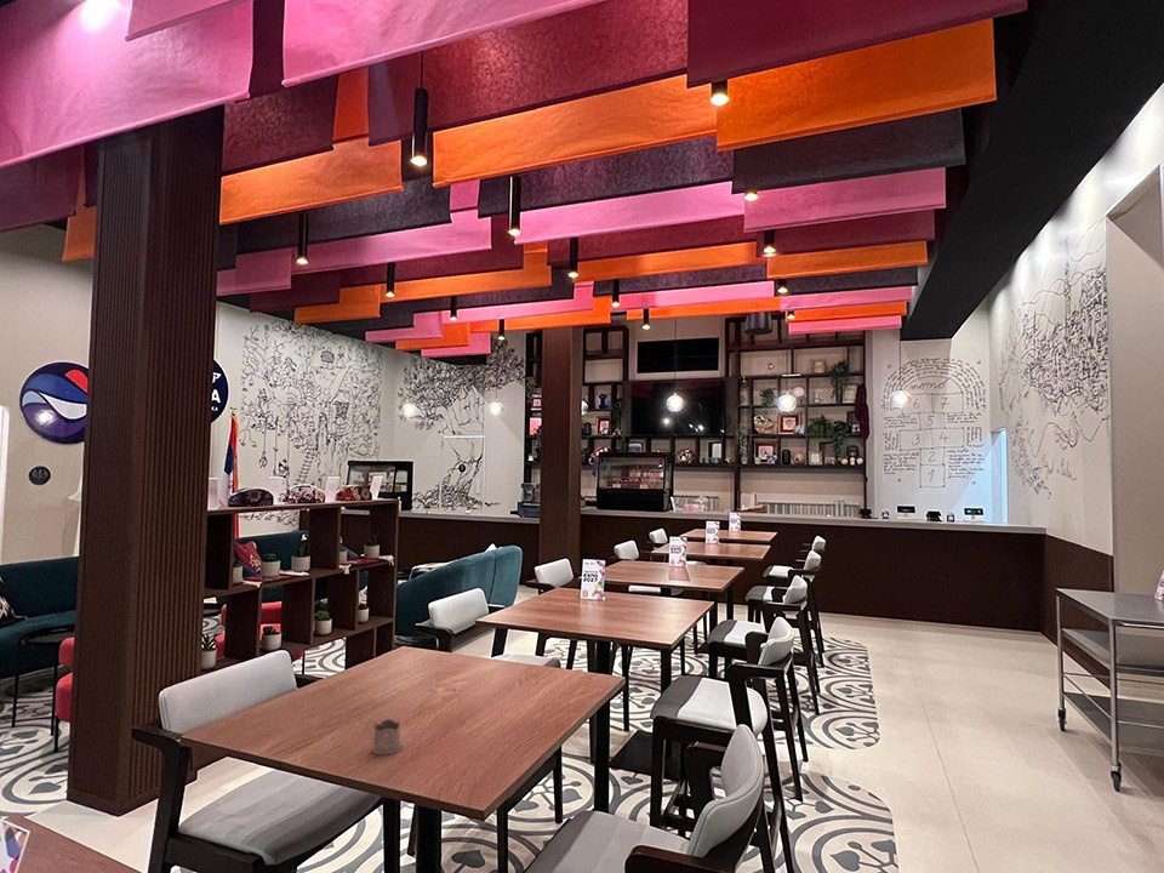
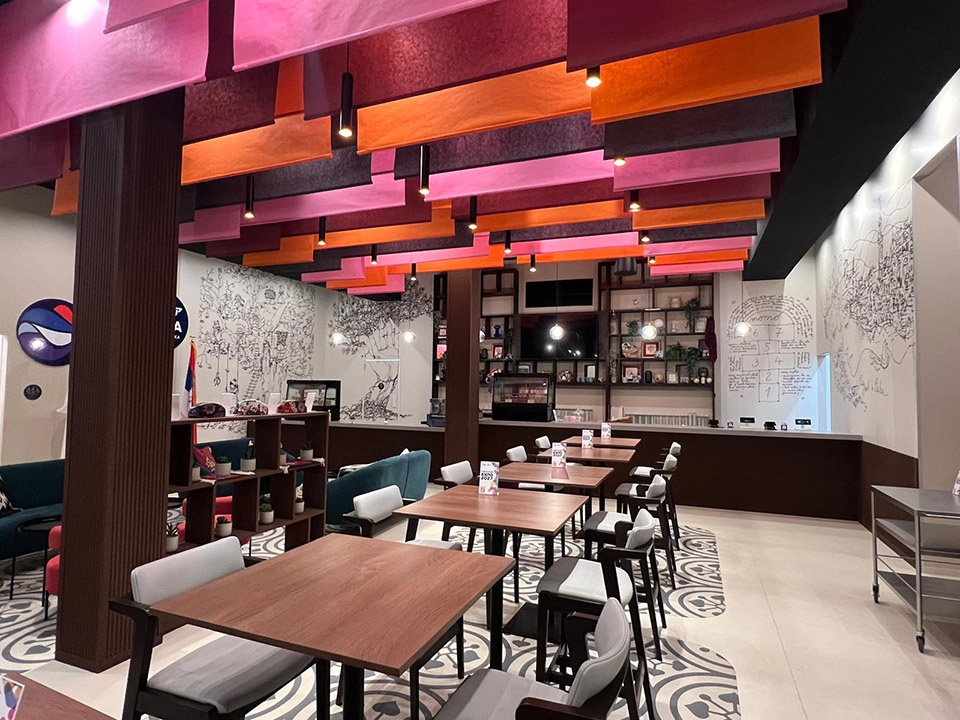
- tea glass holder (383, 729)
